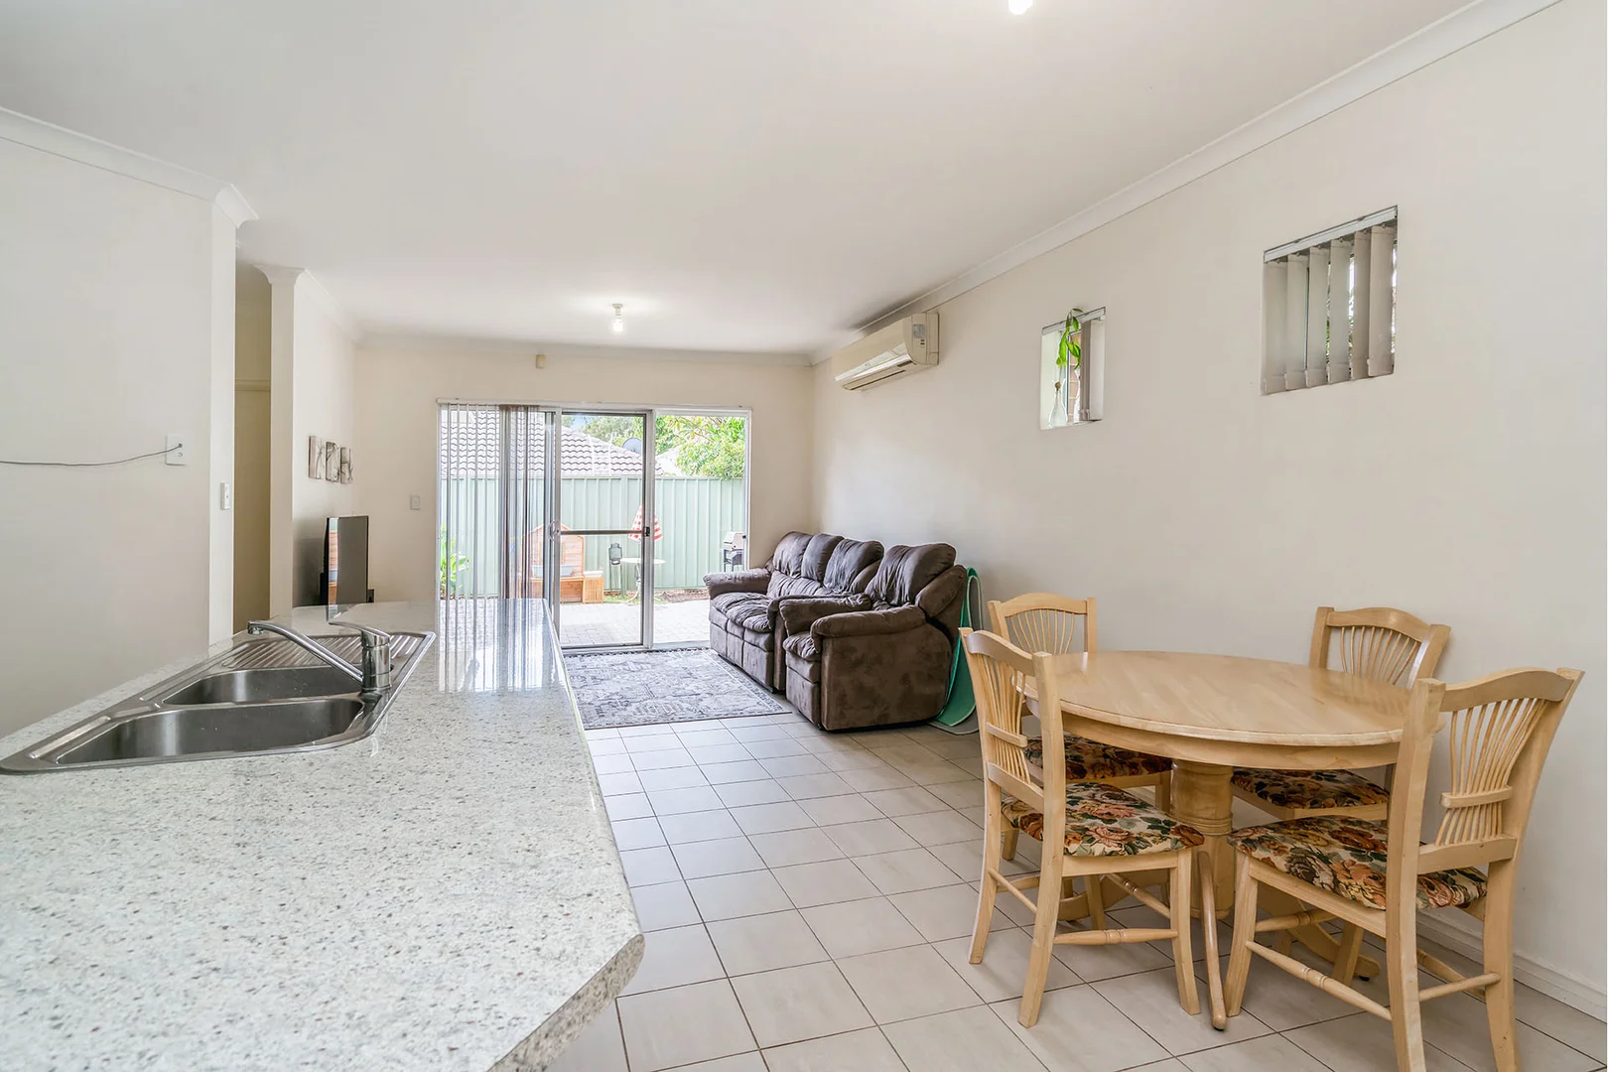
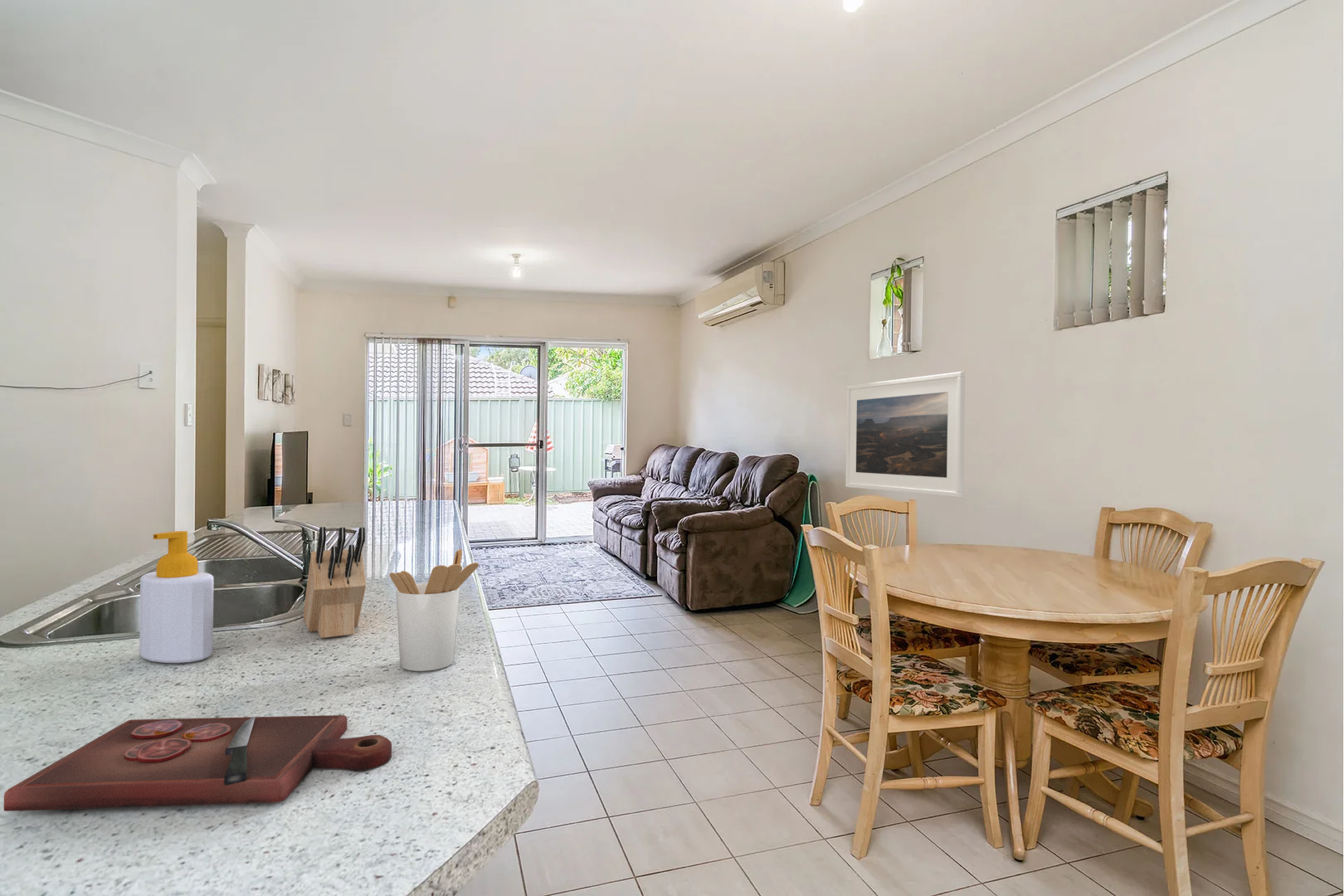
+ cutting board (215, 749)
+ knife block (334, 575)
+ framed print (898, 436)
+ soap bottle (177, 593)
+ utensil holder (436, 610)
